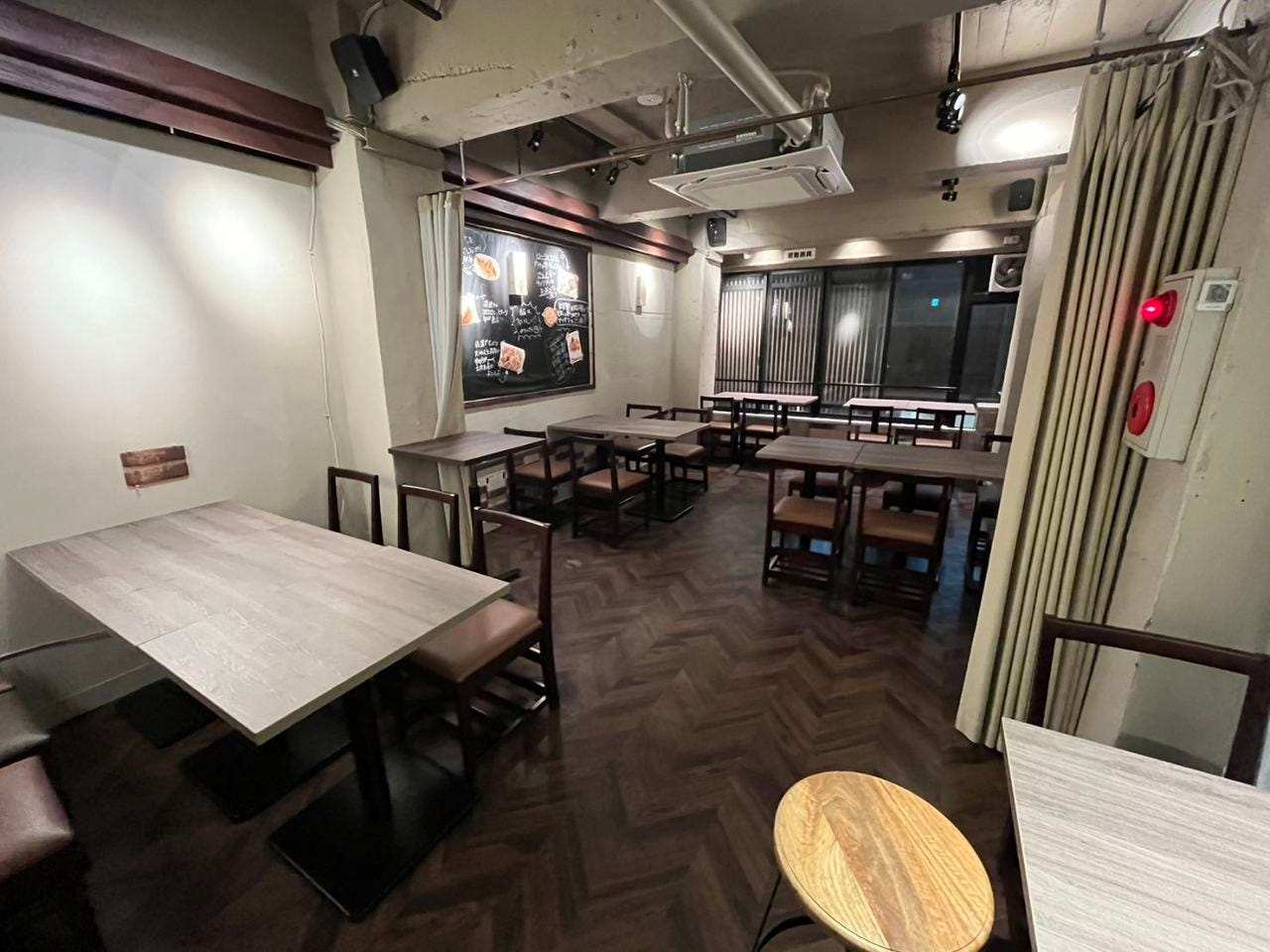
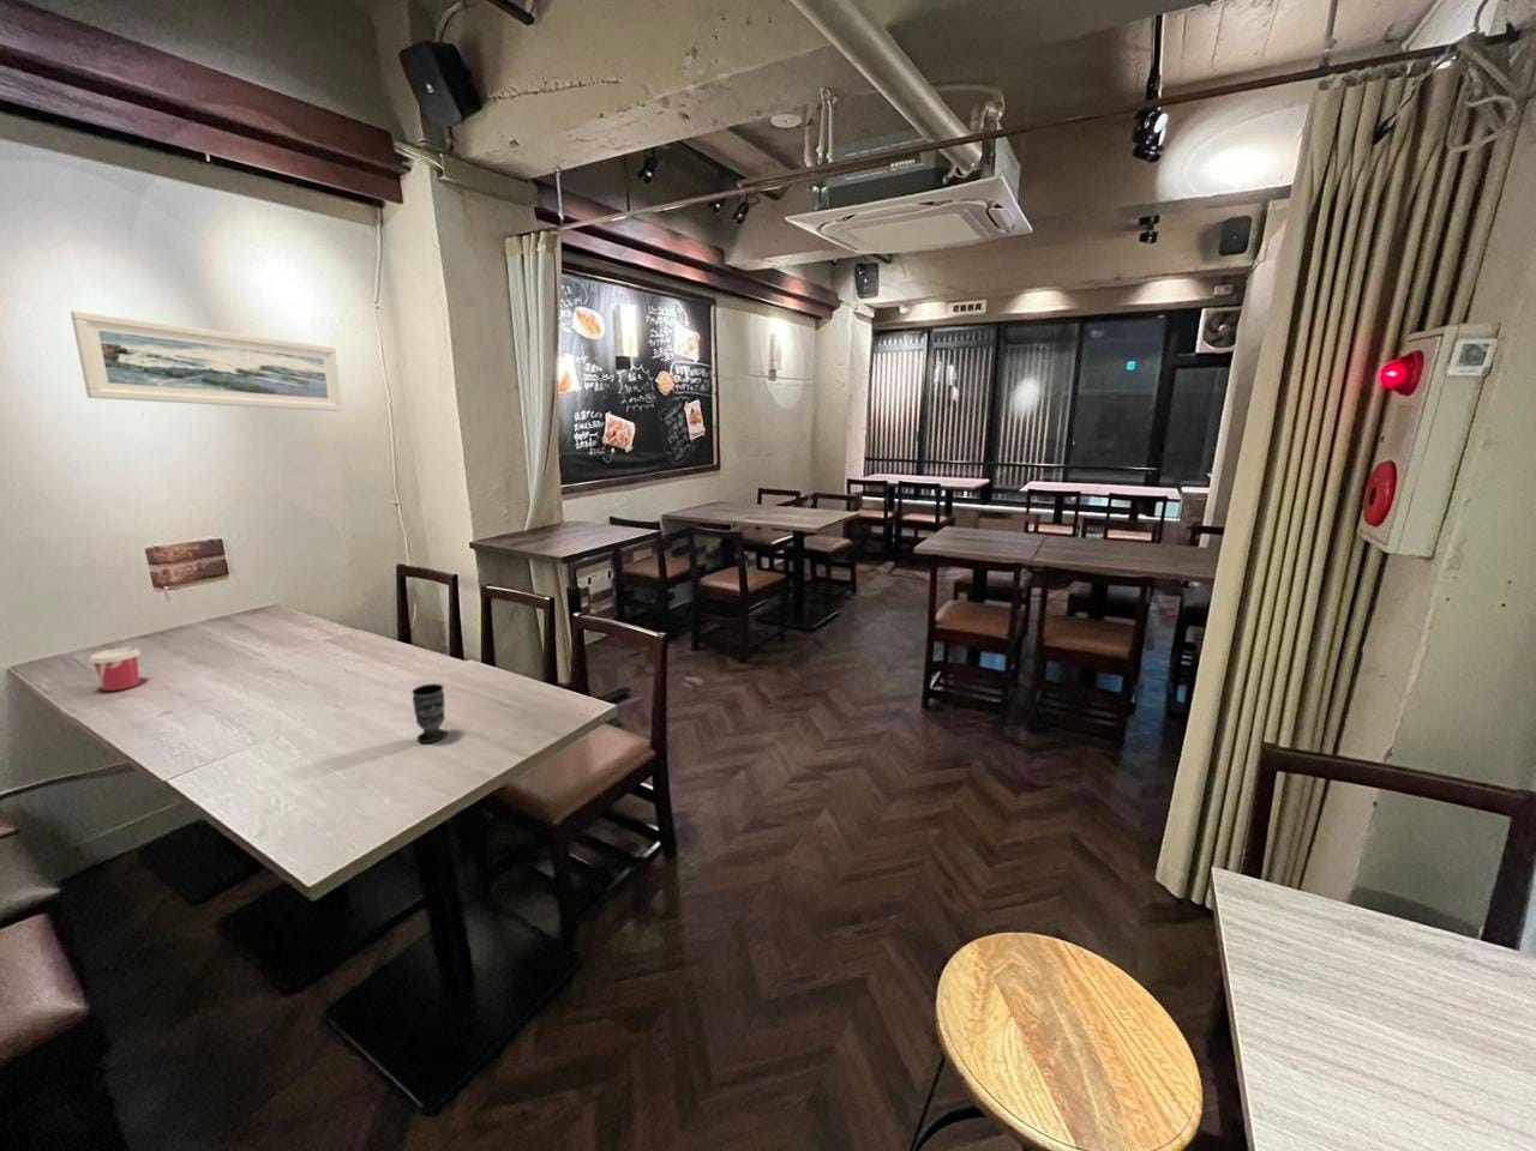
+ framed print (229, 368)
+ cup (429, 712)
+ cup (117, 669)
